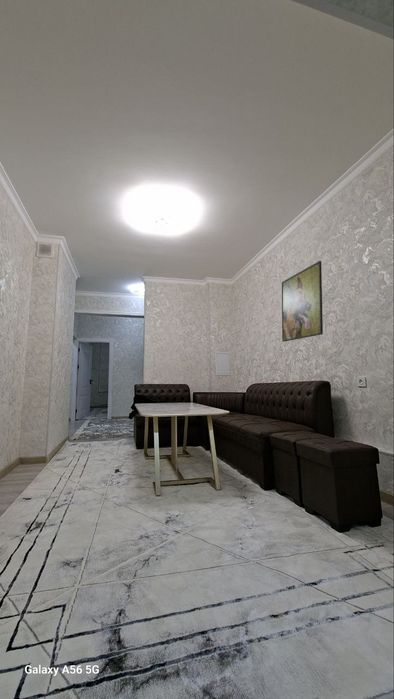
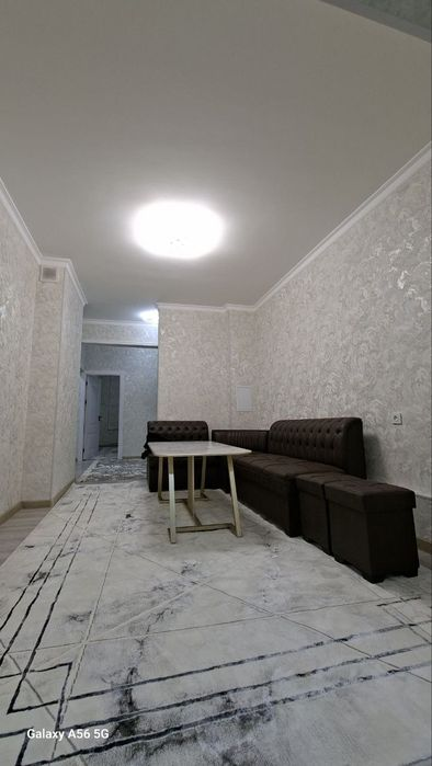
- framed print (299, 305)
